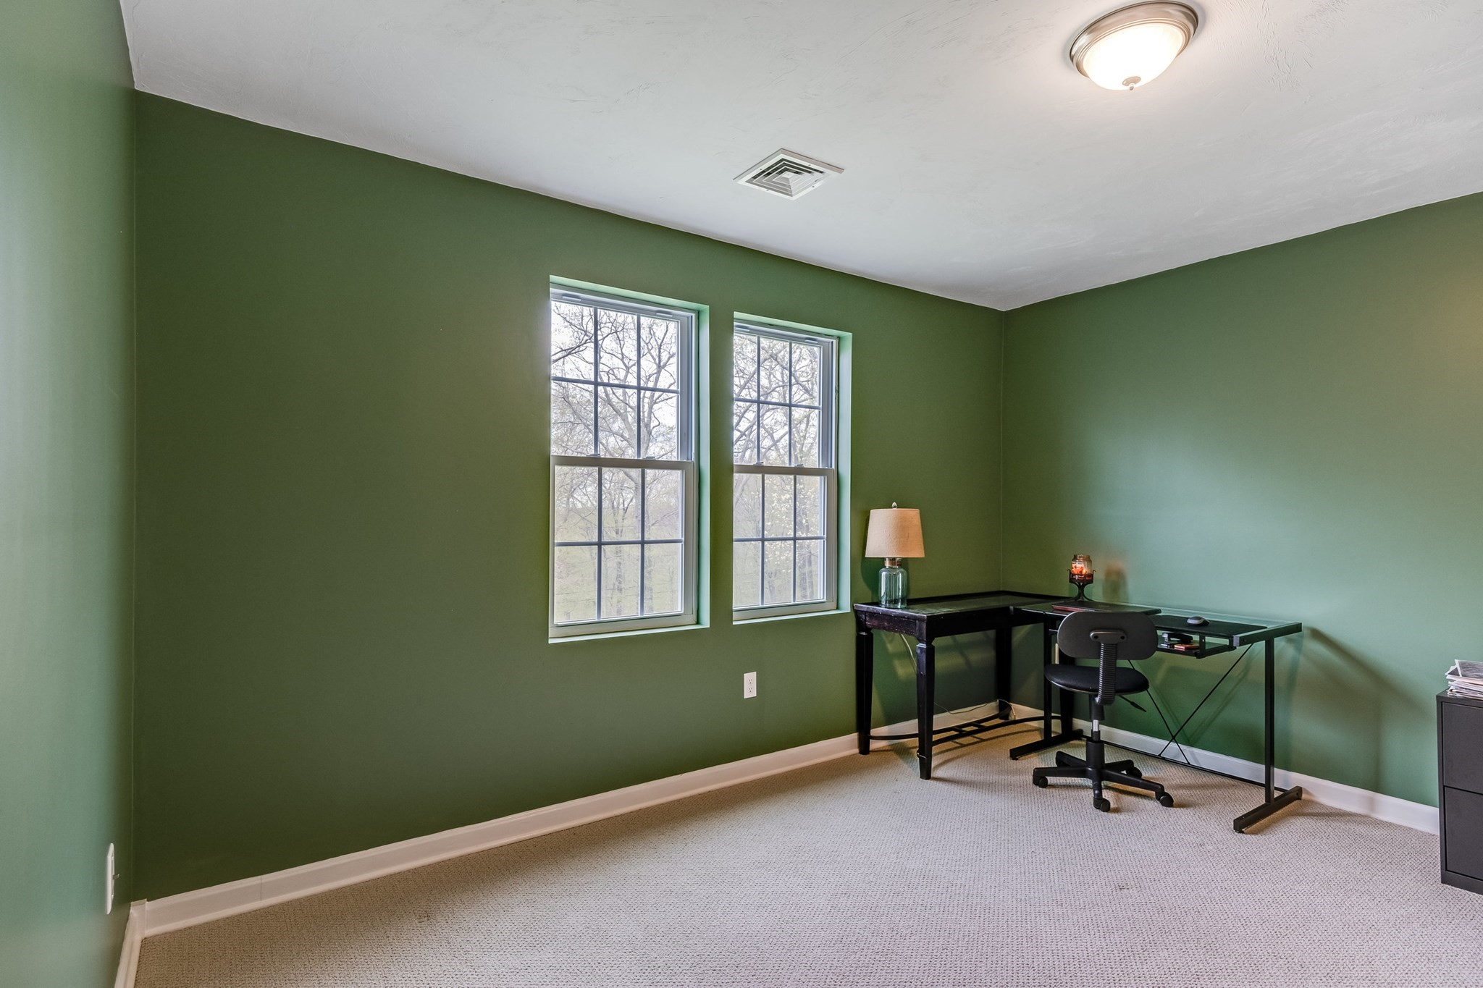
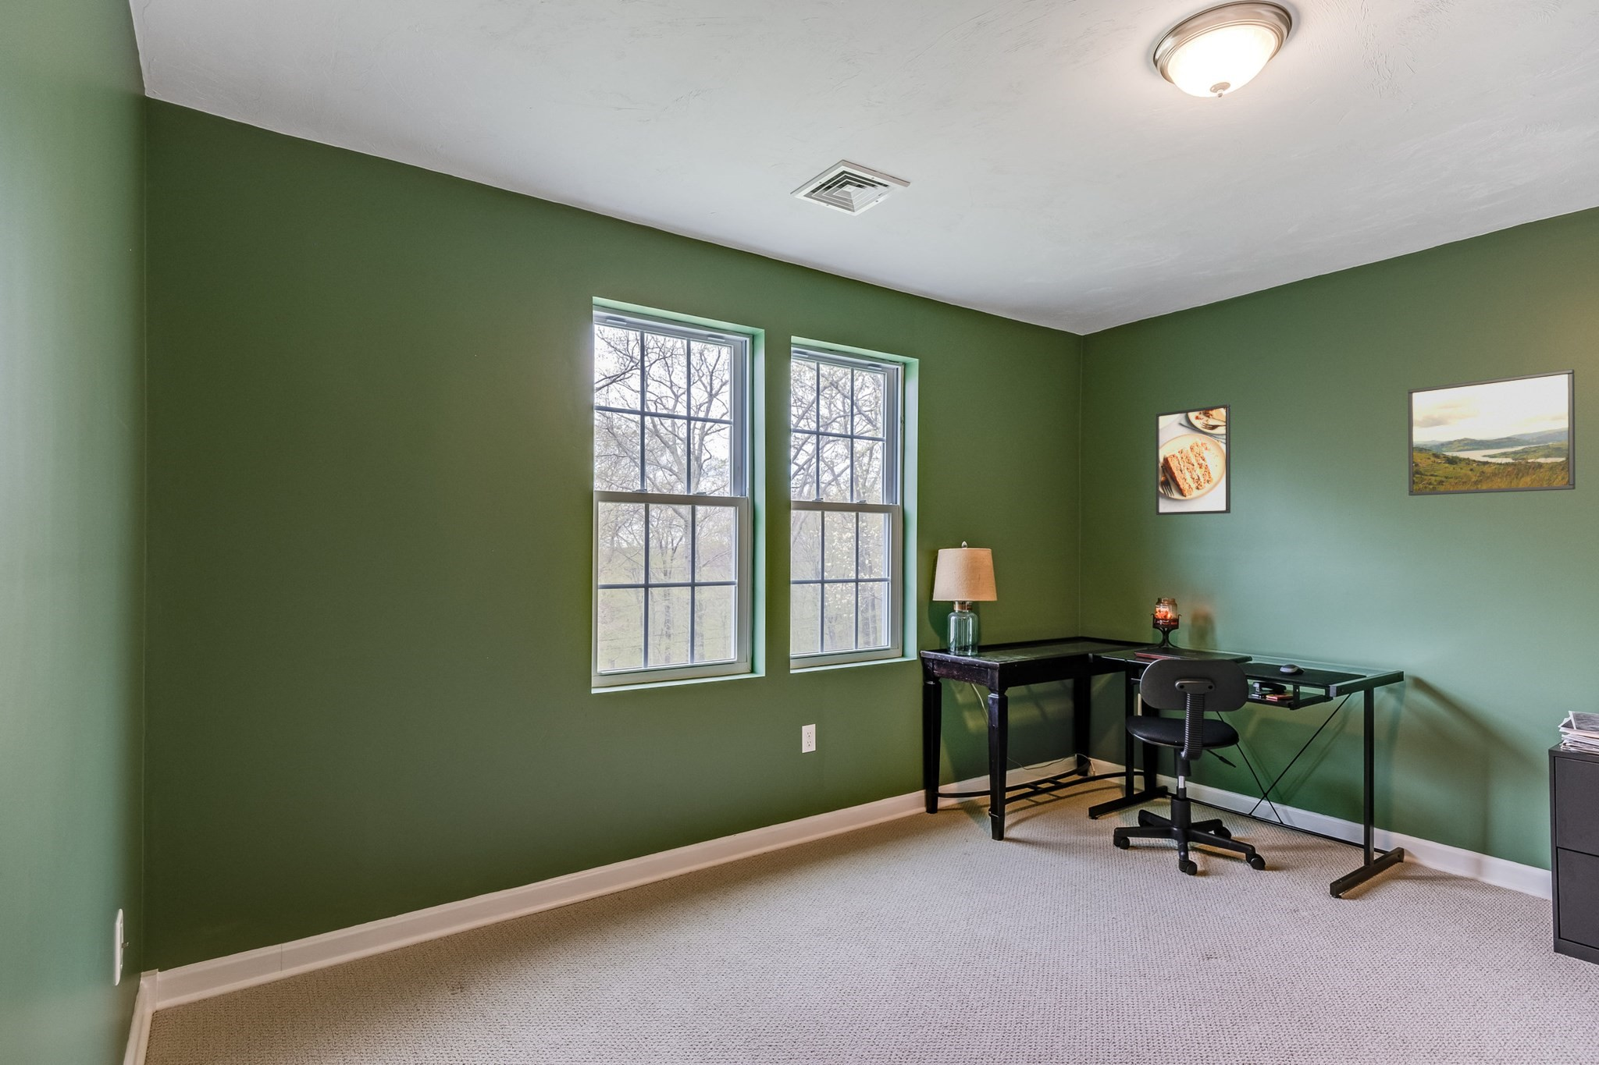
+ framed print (1191, 461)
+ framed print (1486, 436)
